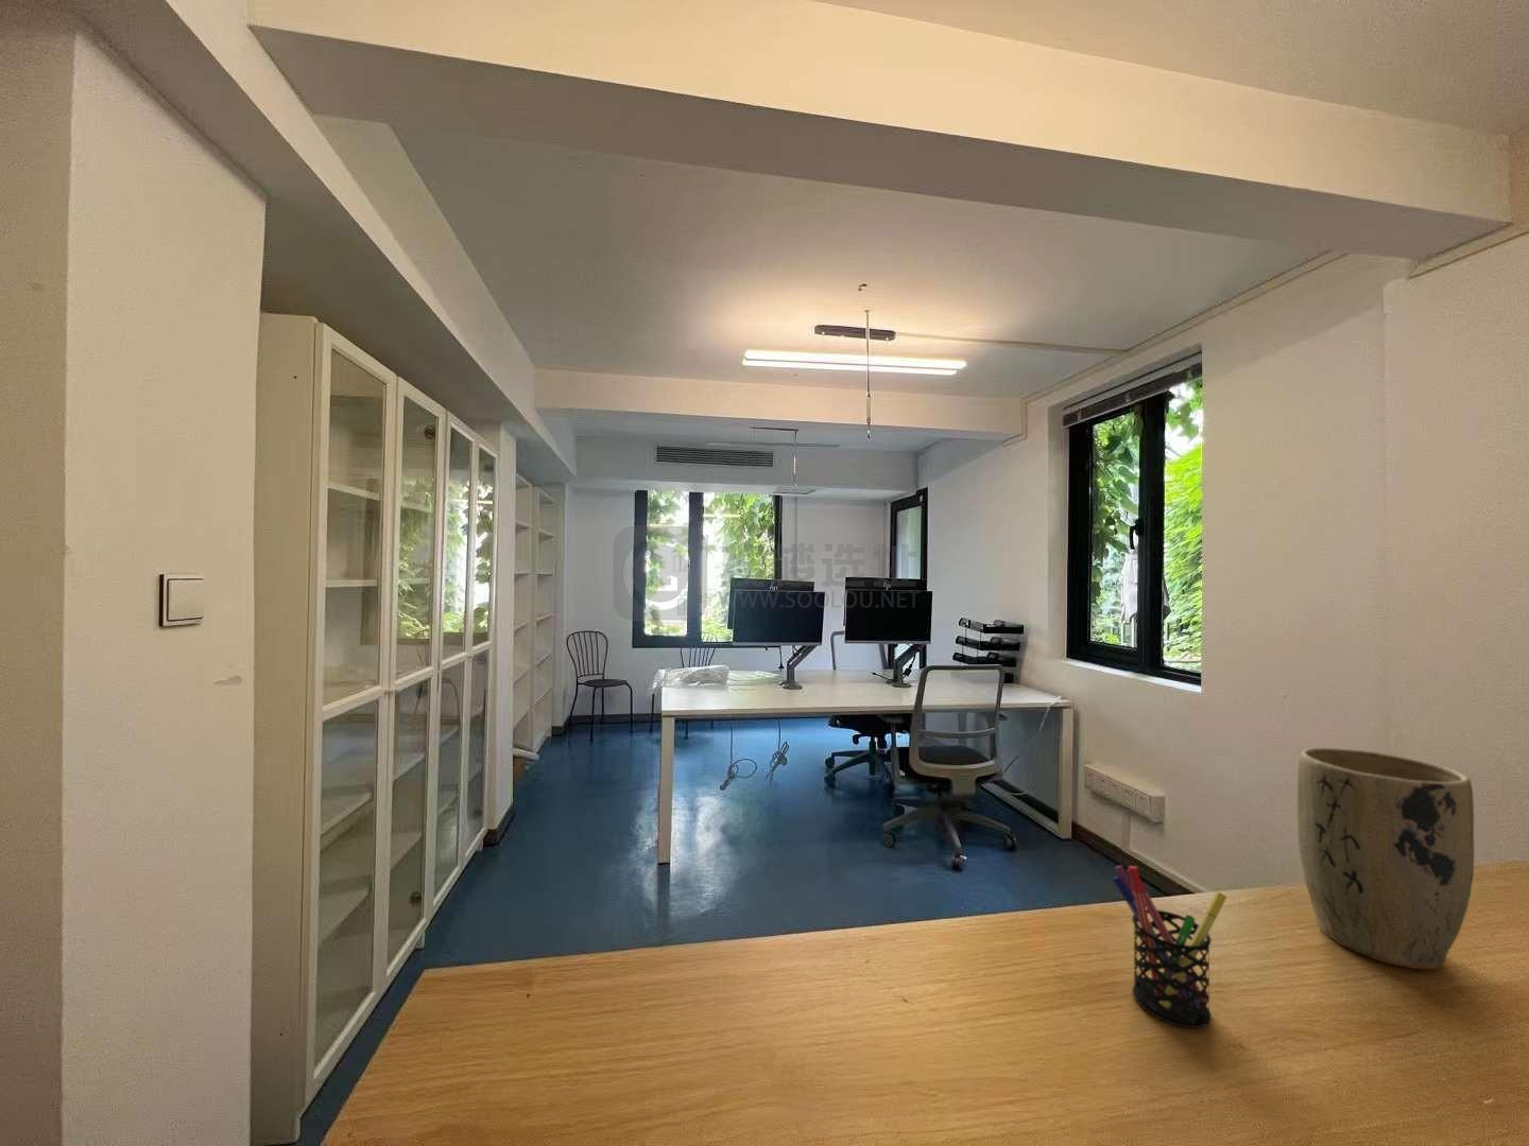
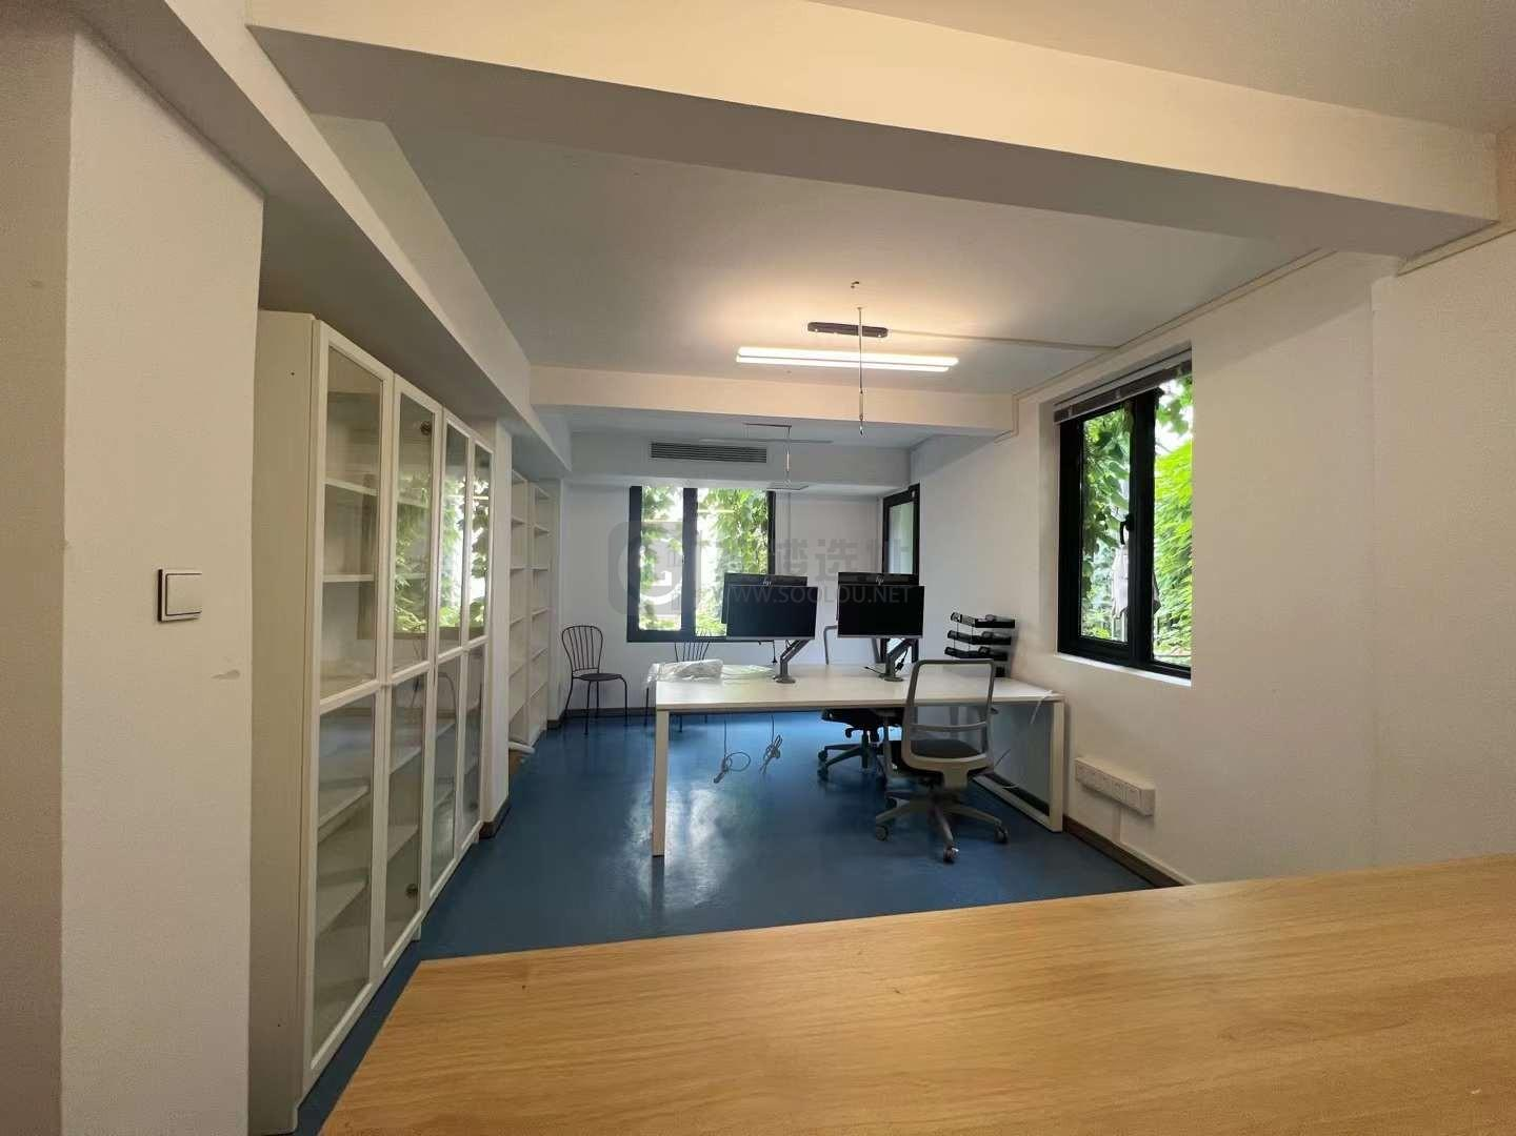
- plant pot (1379, 853)
- pen holder (1169, 941)
